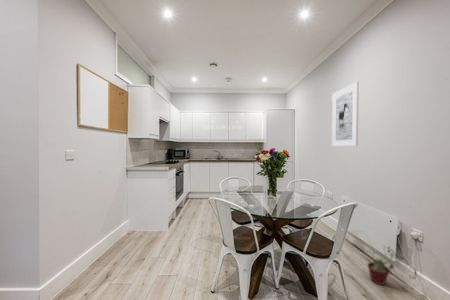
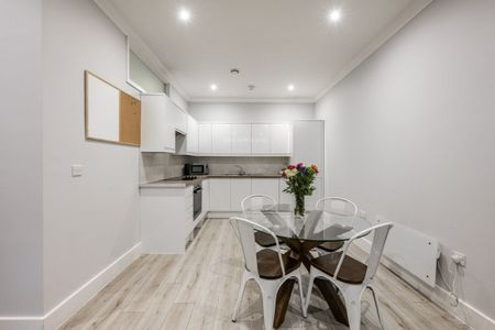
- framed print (343, 117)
- potted plant (385, 263)
